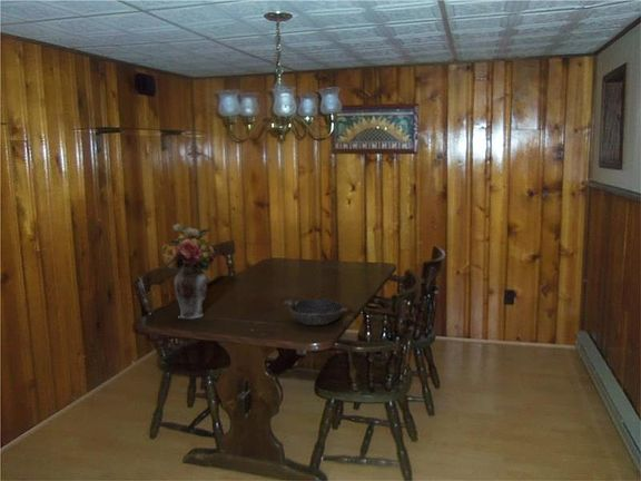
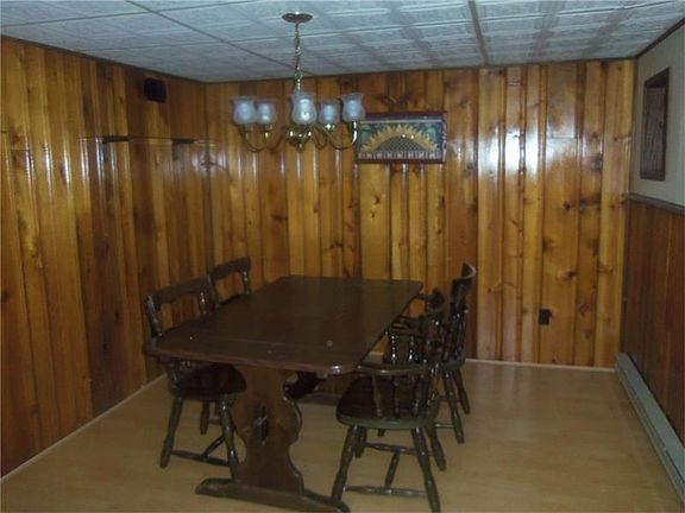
- bowl (315, 311)
- flower arrangement (187, 271)
